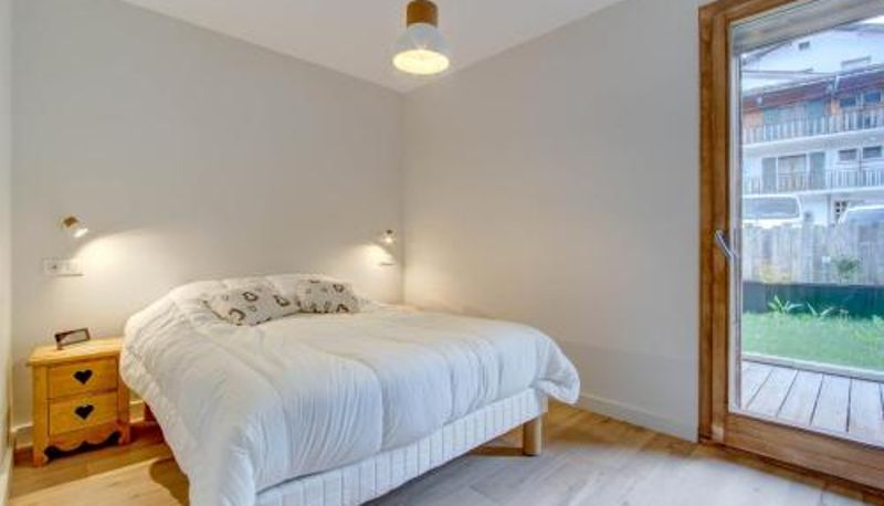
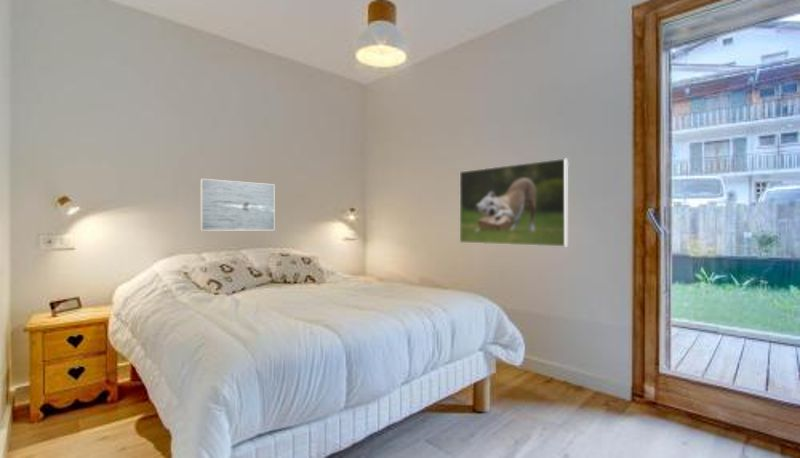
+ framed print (507, 205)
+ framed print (239, 206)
